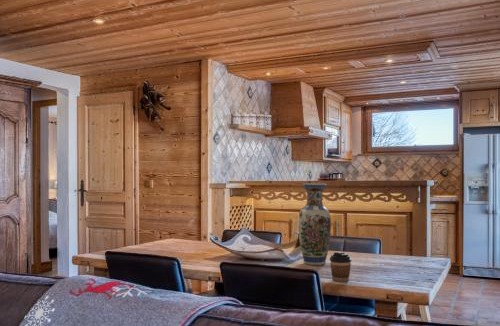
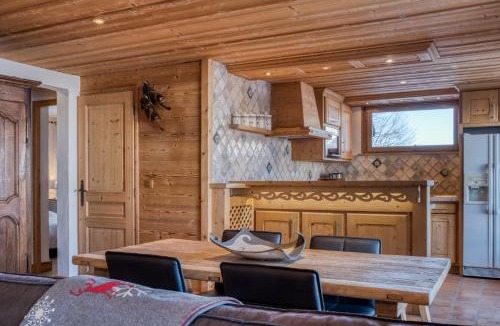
- coffee cup (340, 265)
- vase (314, 223)
